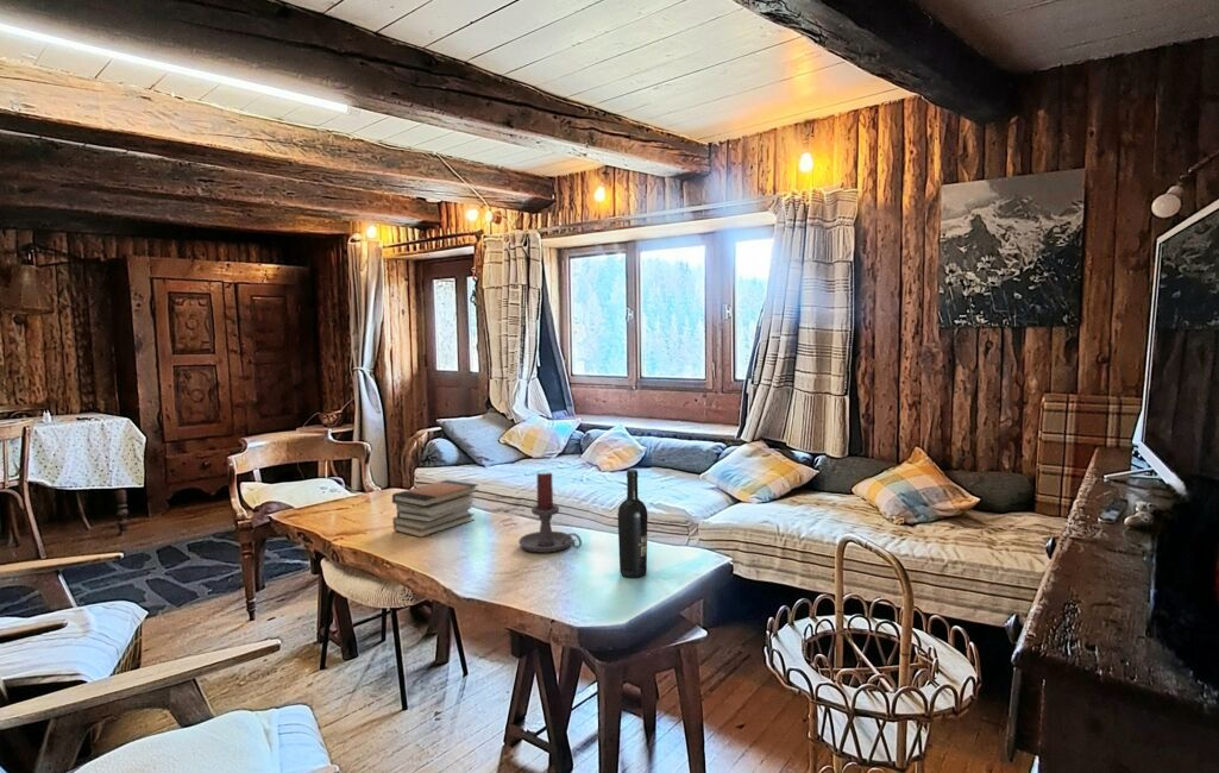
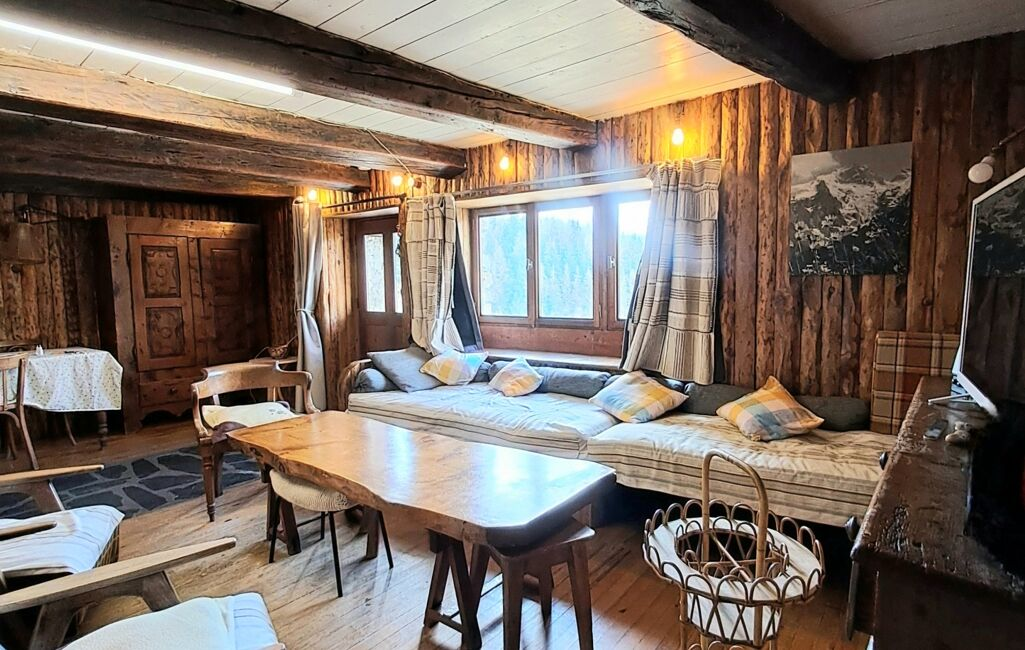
- candle holder (551, 509)
- wine bottle (633, 522)
- book stack (435, 507)
